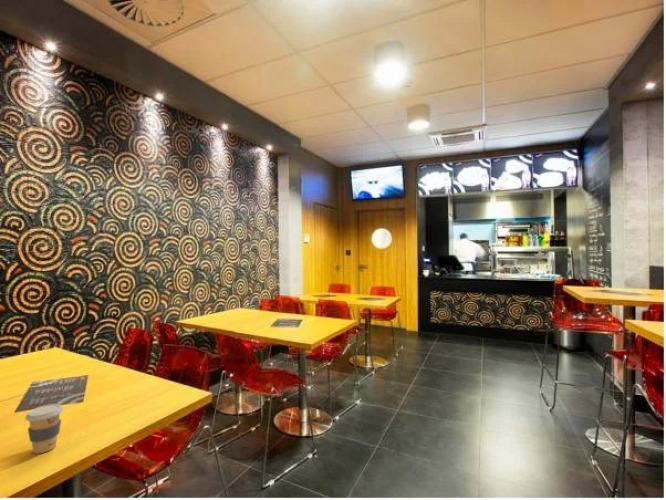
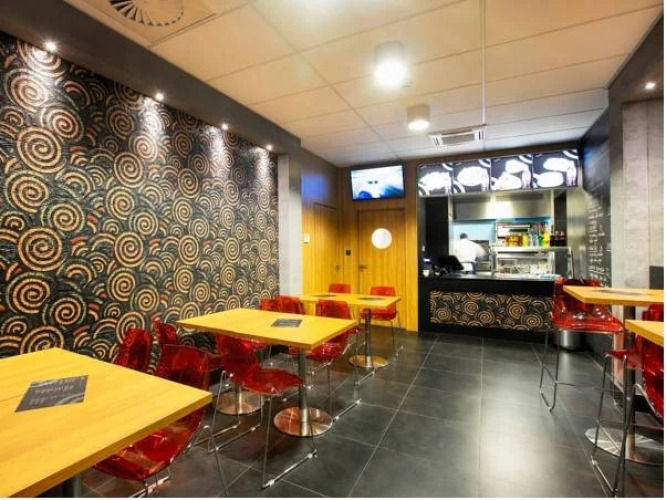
- coffee cup (44, 428)
